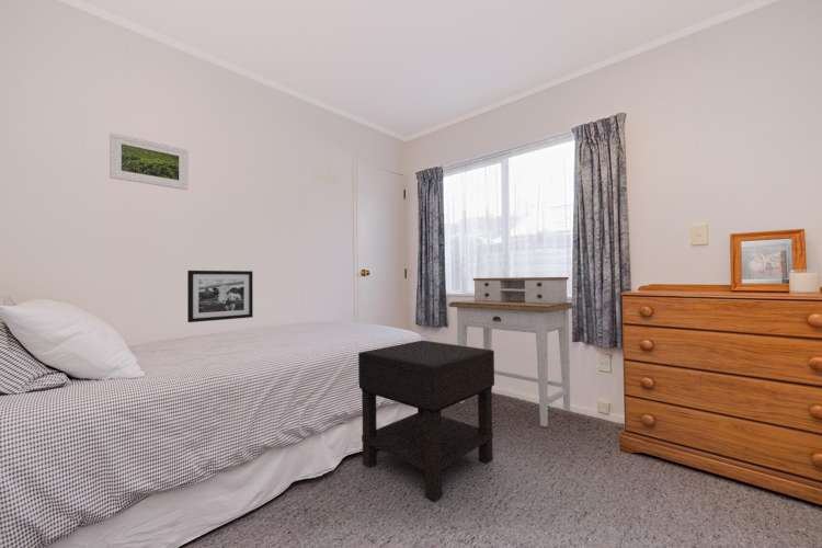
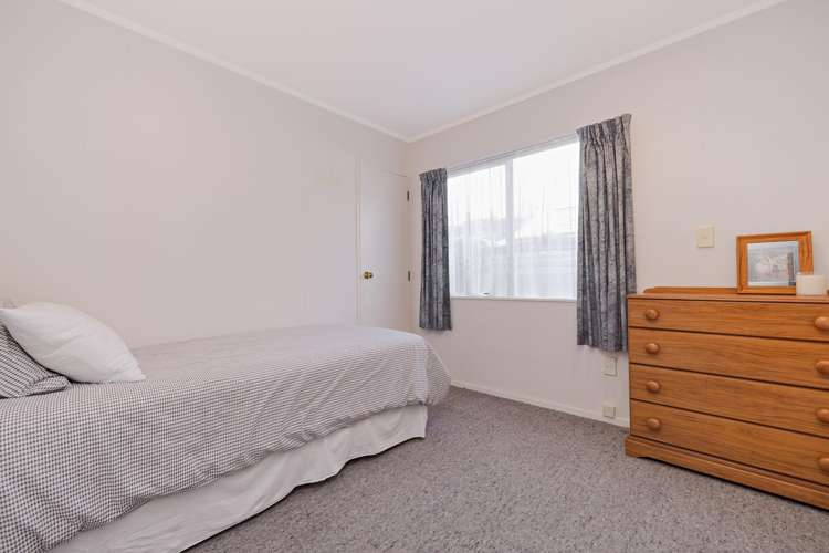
- picture frame (221, 295)
- desk (510, 330)
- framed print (151, 162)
- nightstand (426, 406)
